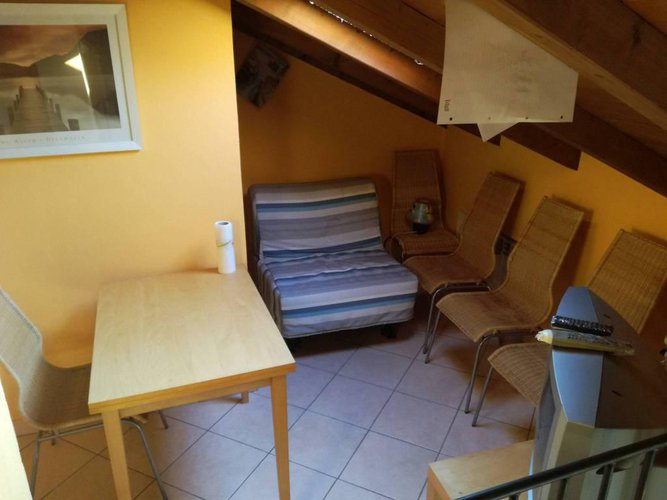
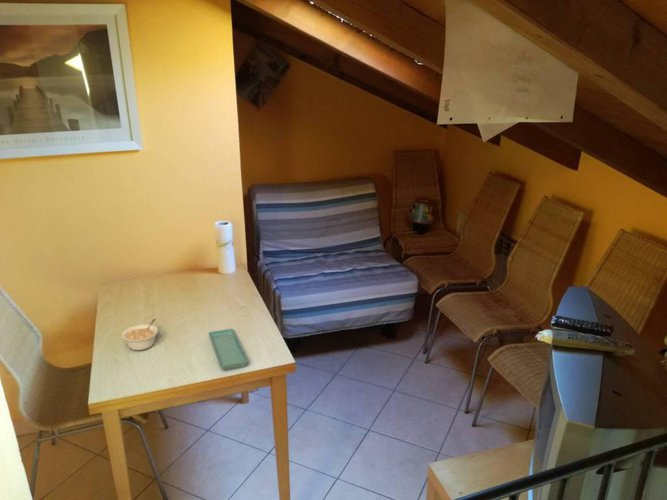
+ legume (140, 336)
+ saucer (227, 348)
